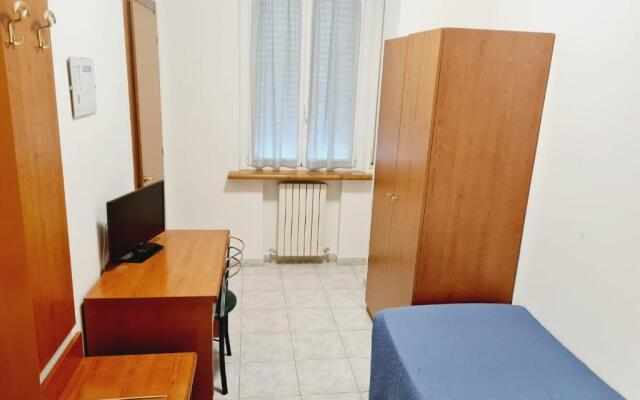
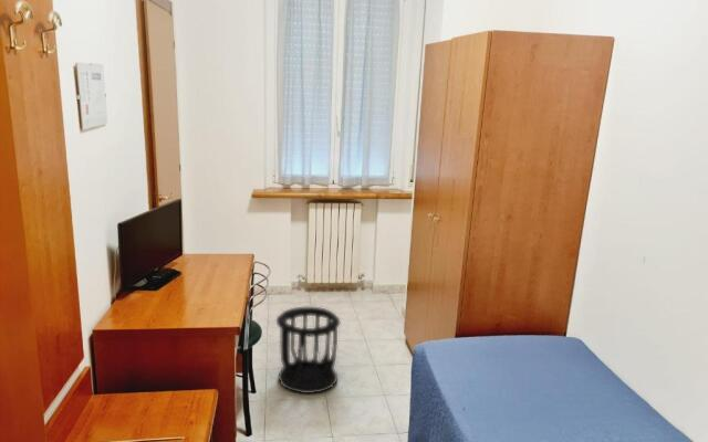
+ wastebasket (305, 348)
